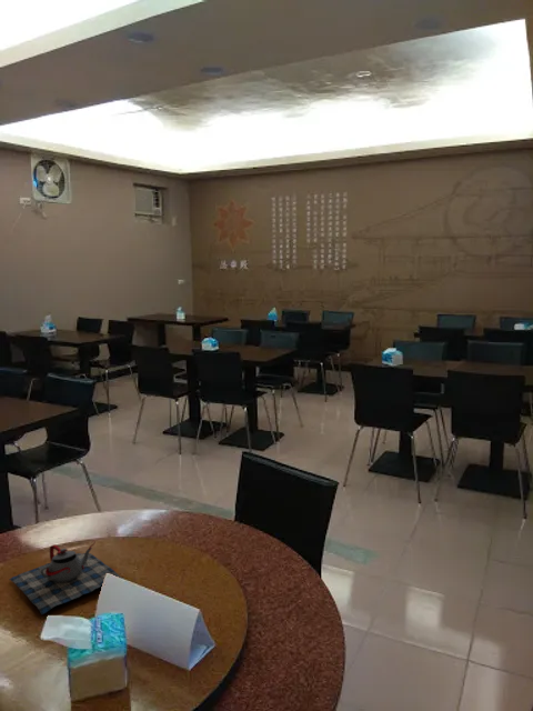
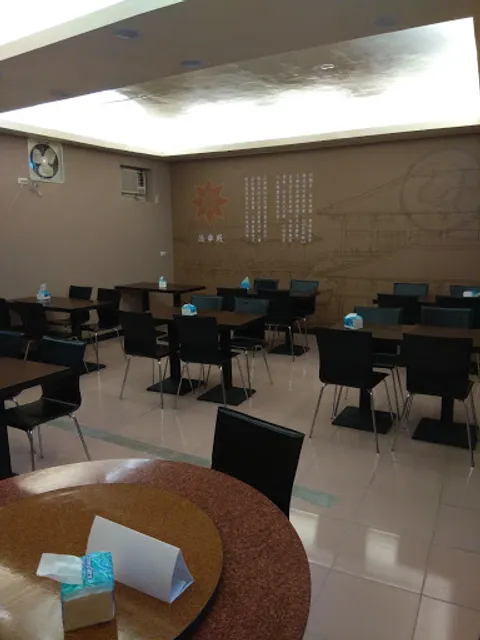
- teapot (64, 565)
